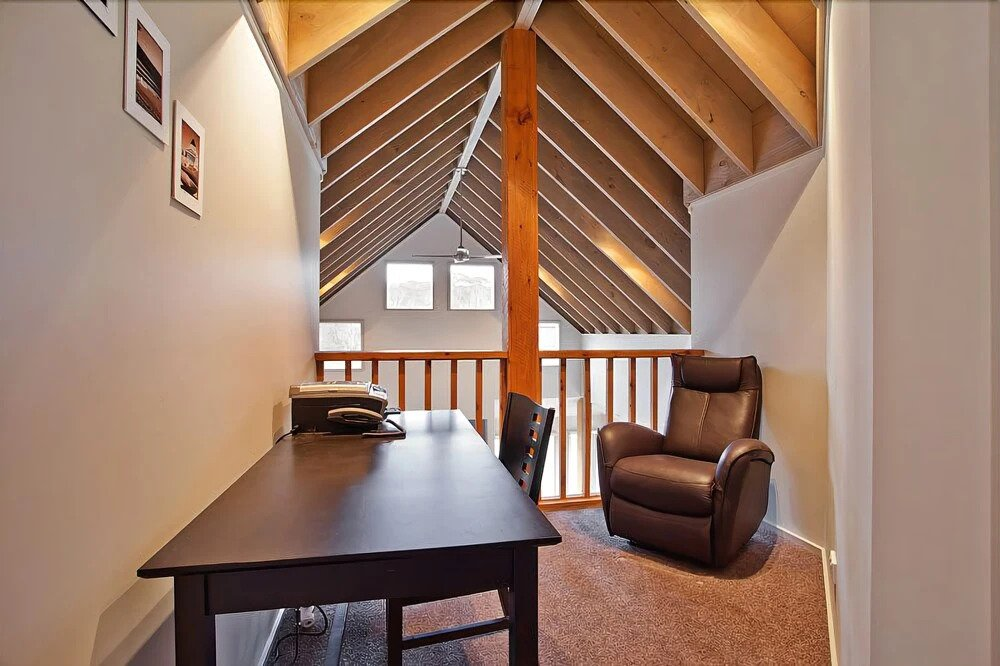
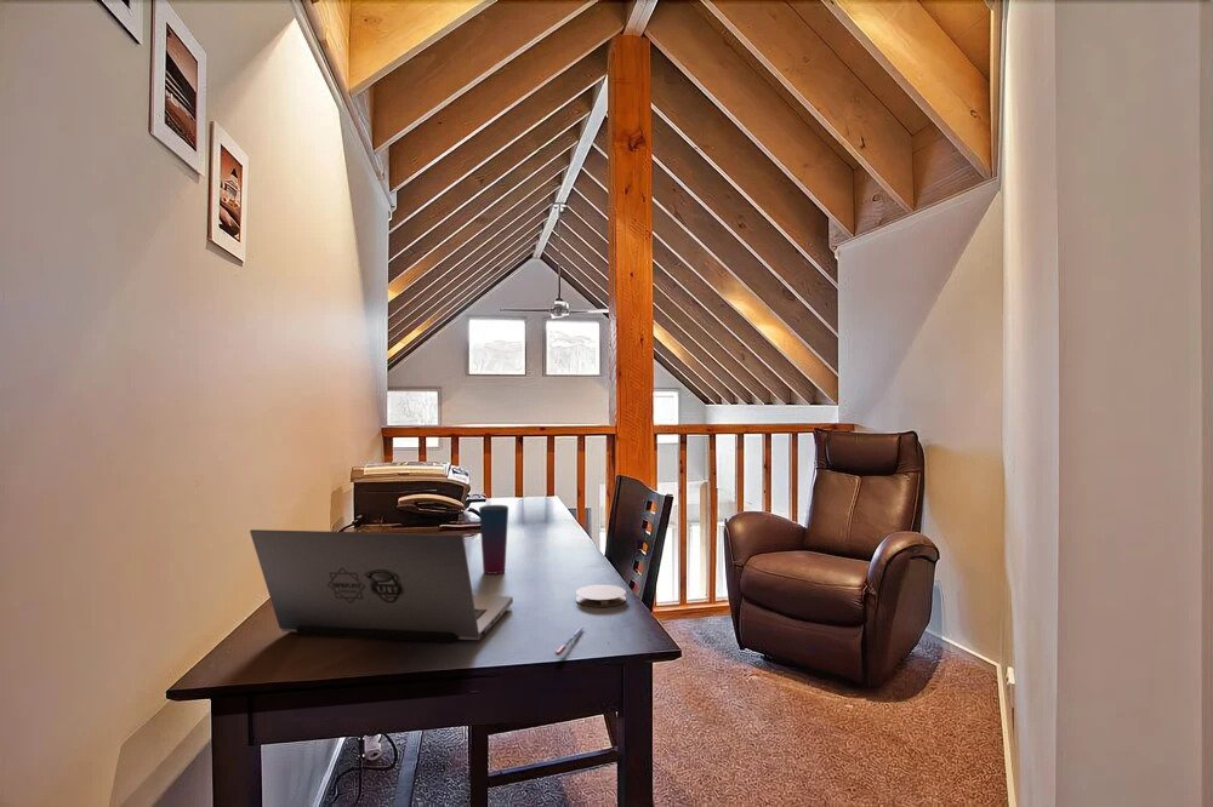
+ pen (570, 639)
+ cup (494, 538)
+ coaster (600, 595)
+ laptop (394, 571)
